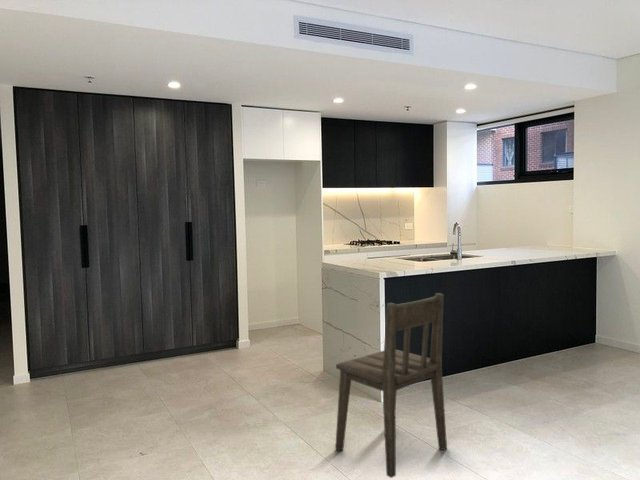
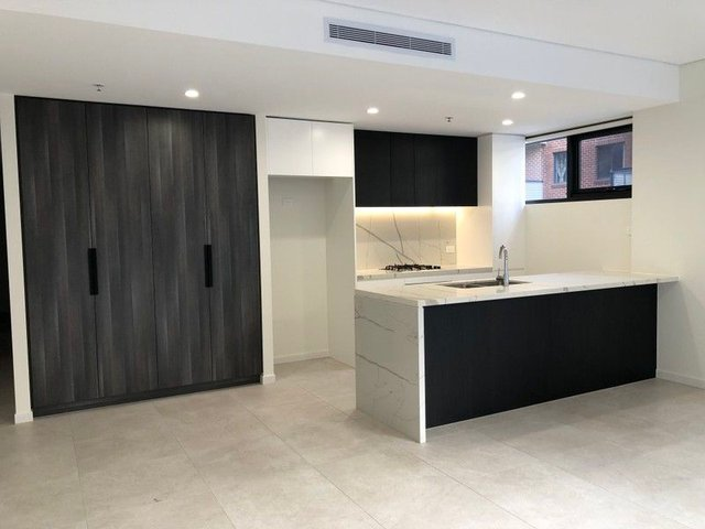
- chair (390, 372)
